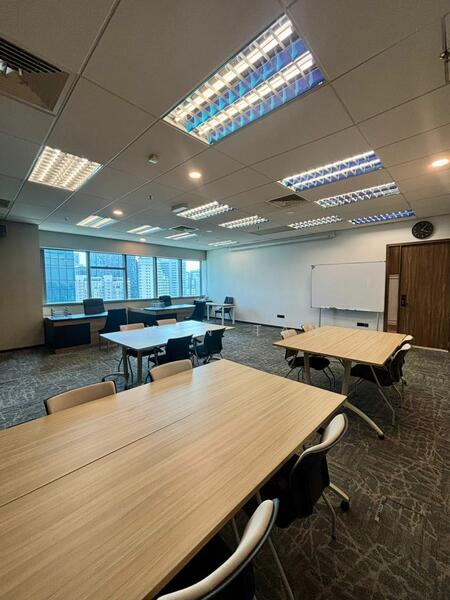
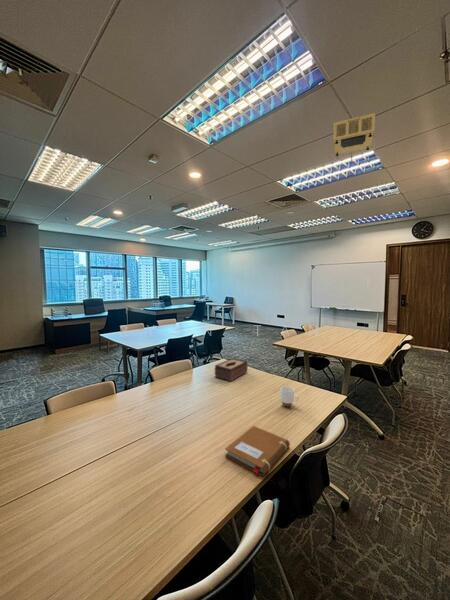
+ projector (352, 137)
+ notebook (257, 448)
+ mug (289, 398)
+ tissue box (231, 369)
